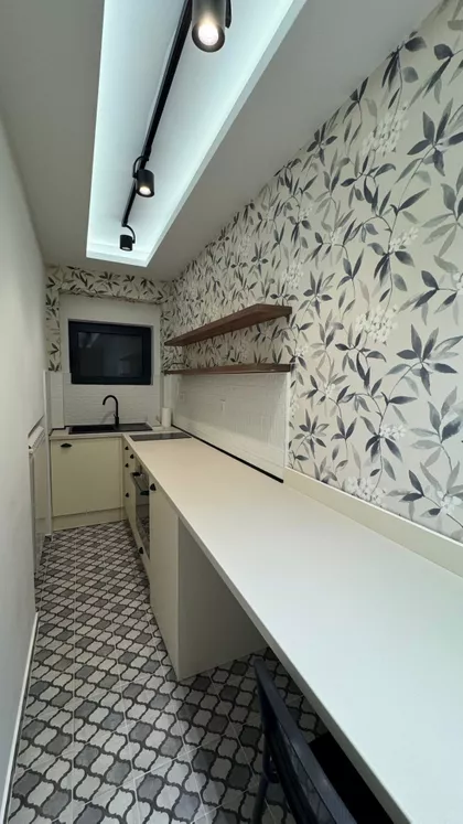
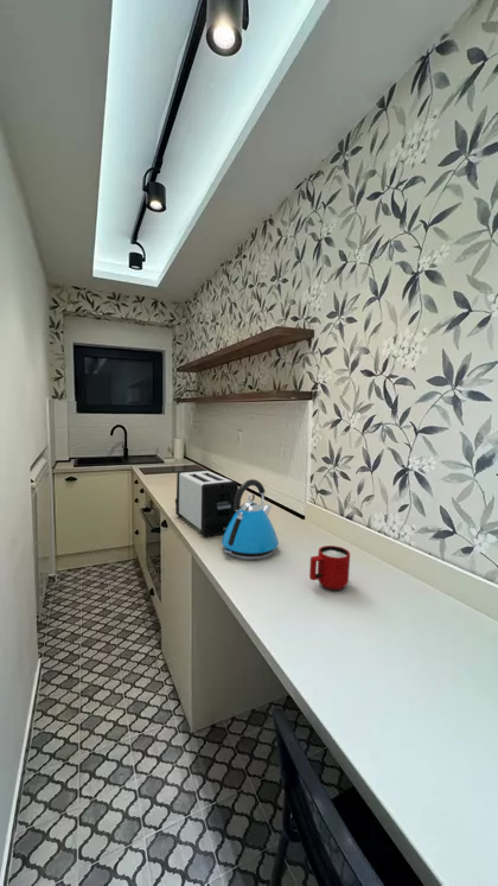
+ kettle (249, 515)
+ toaster (205, 501)
+ mug (328, 569)
